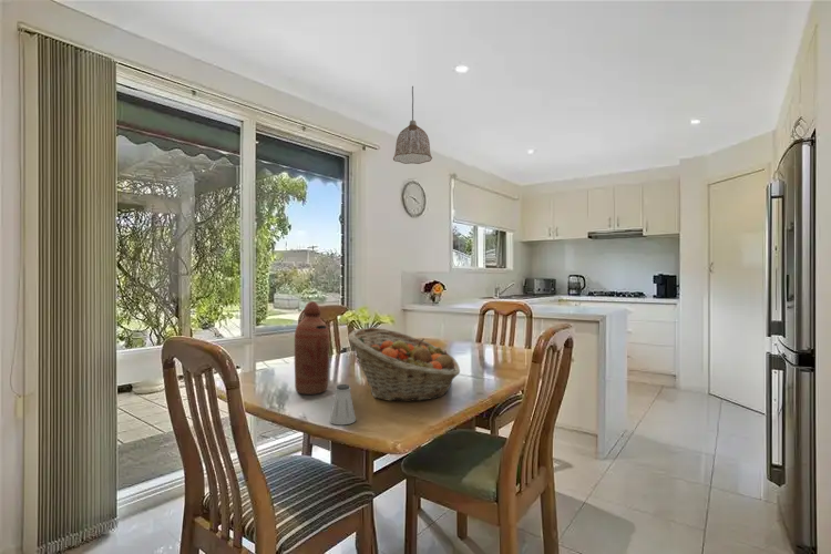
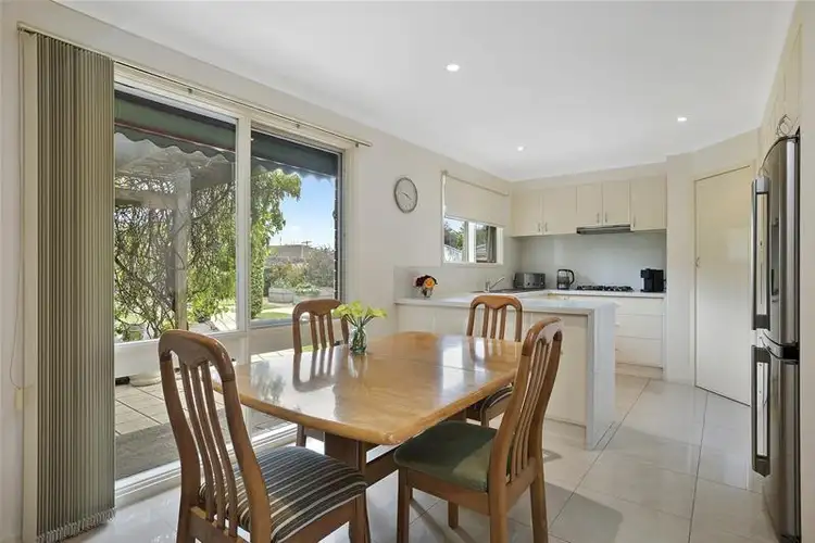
- bottle (311, 346)
- fruit basket (404, 359)
- saltshaker (342, 402)
- pendant lamp (412, 122)
